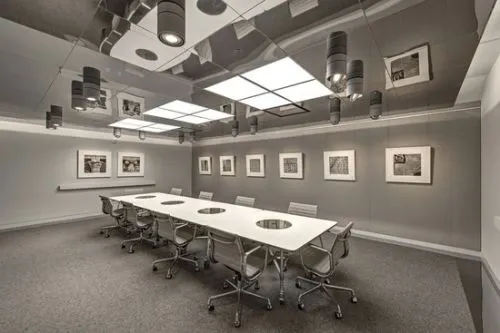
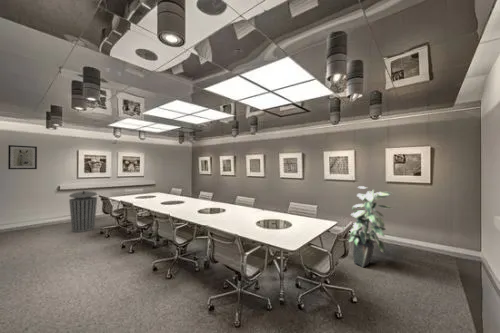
+ indoor plant (366, 226)
+ wall art (23, 157)
+ trash can (83, 210)
